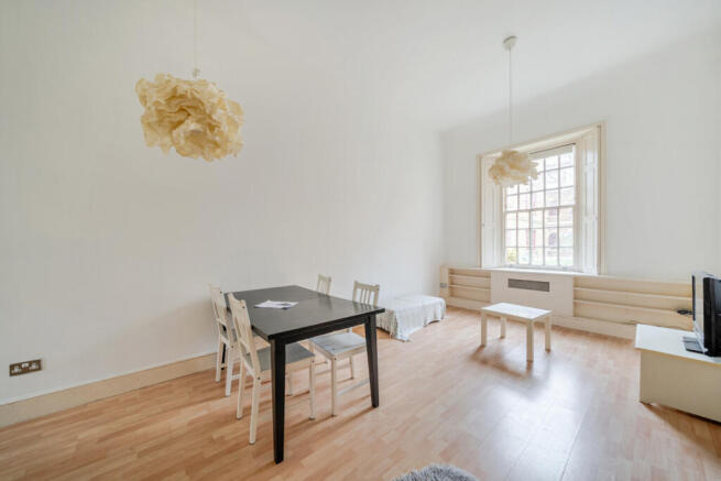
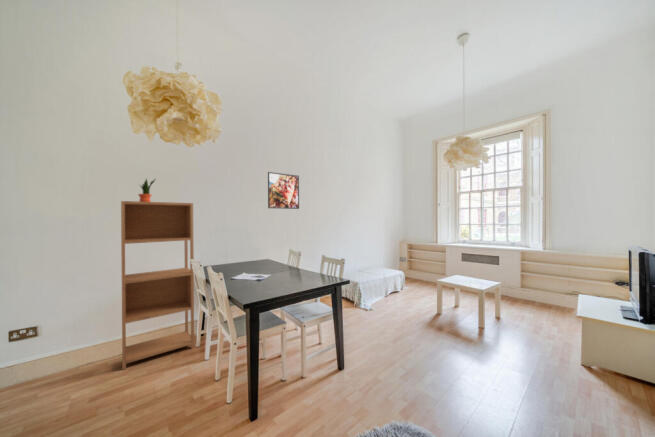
+ potted plant (147, 189)
+ bookcase (158, 277)
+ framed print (284, 191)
